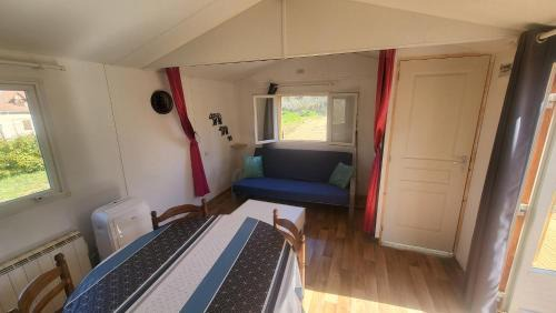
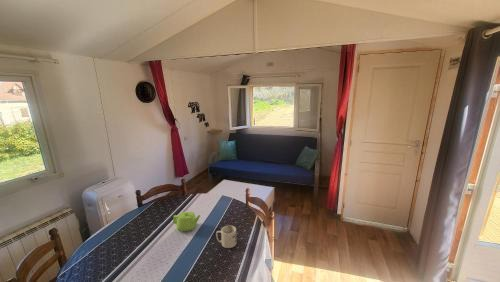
+ mug (226, 236)
+ teapot (186, 220)
